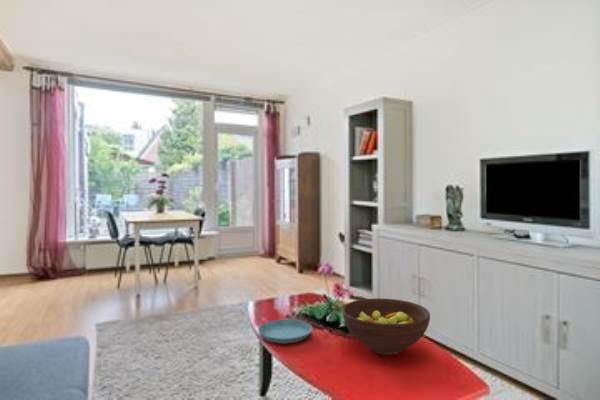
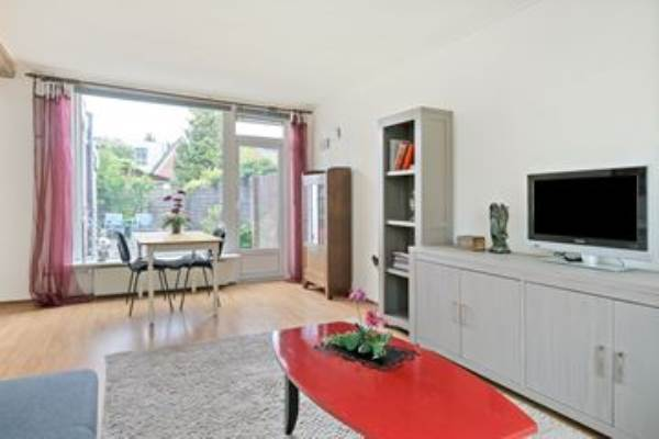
- saucer (285, 331)
- fruit bowl (385, 329)
